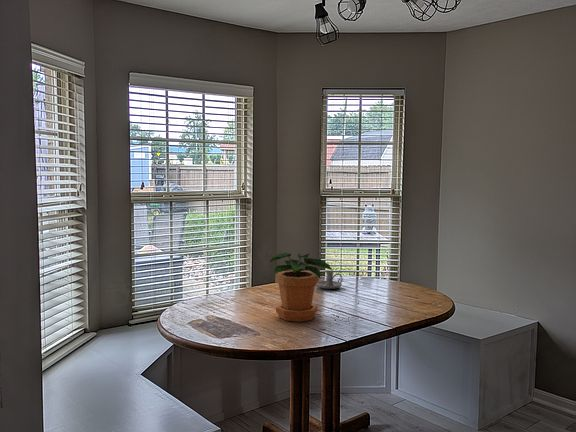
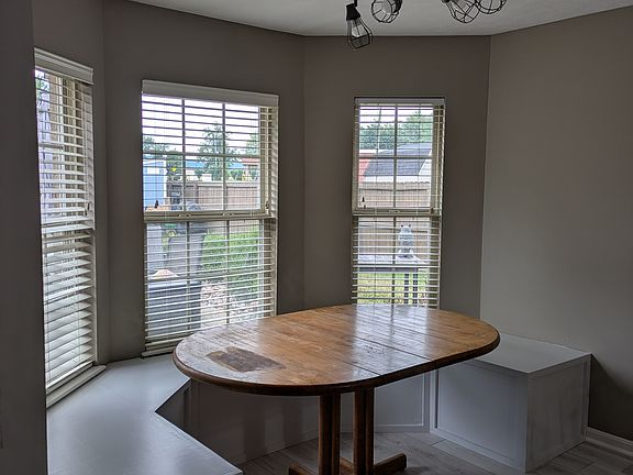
- potted plant (302, 286)
- candle holder (331, 279)
